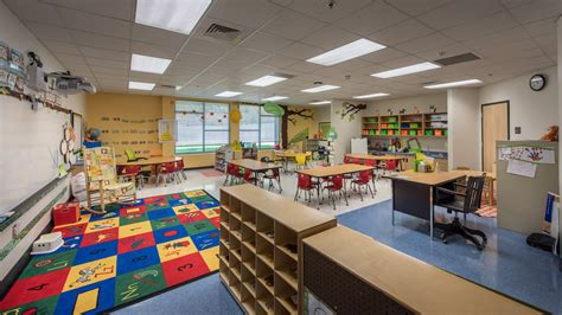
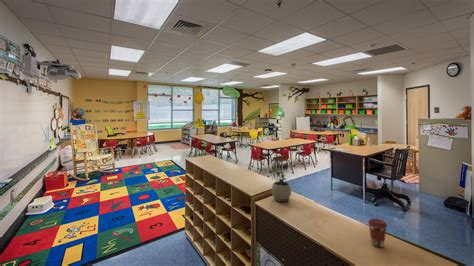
+ potted plant (279, 177)
+ coffee cup (377, 232)
